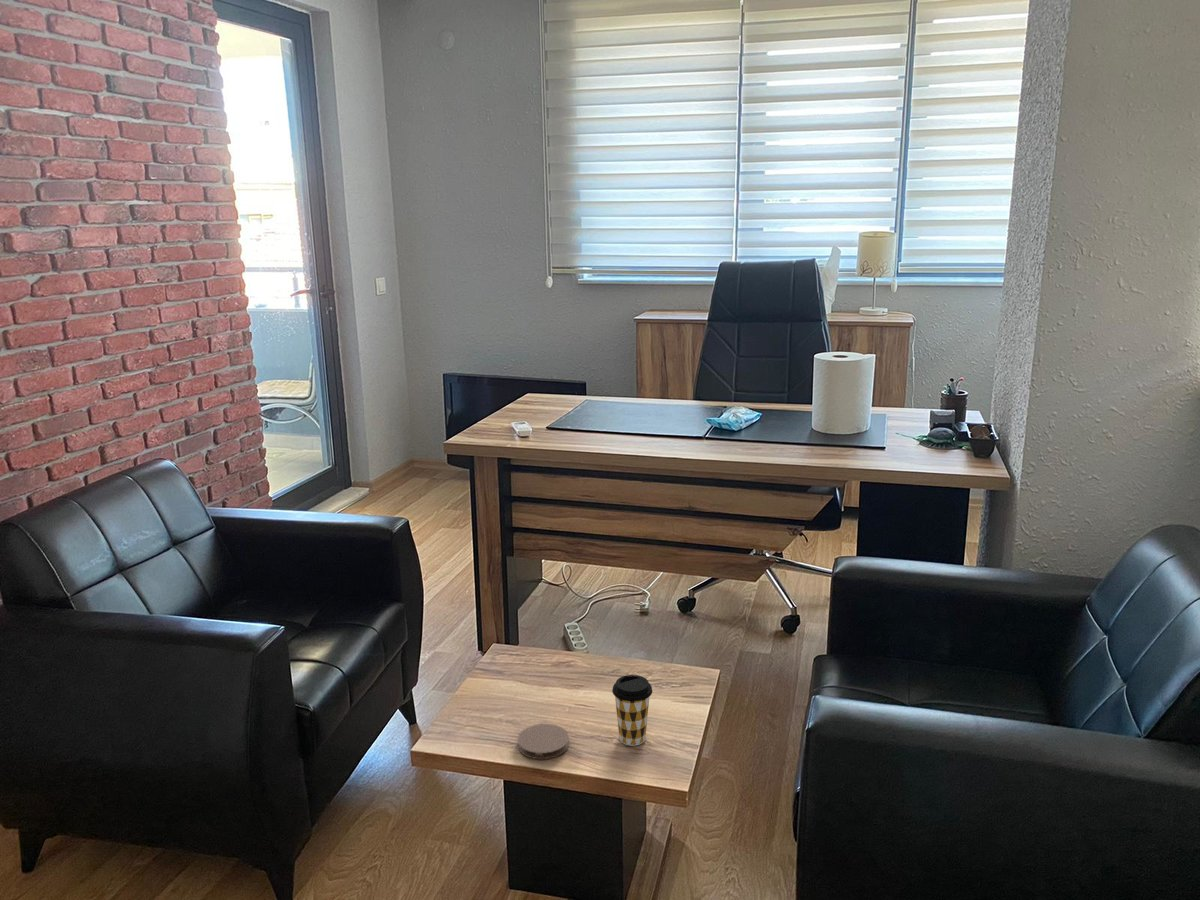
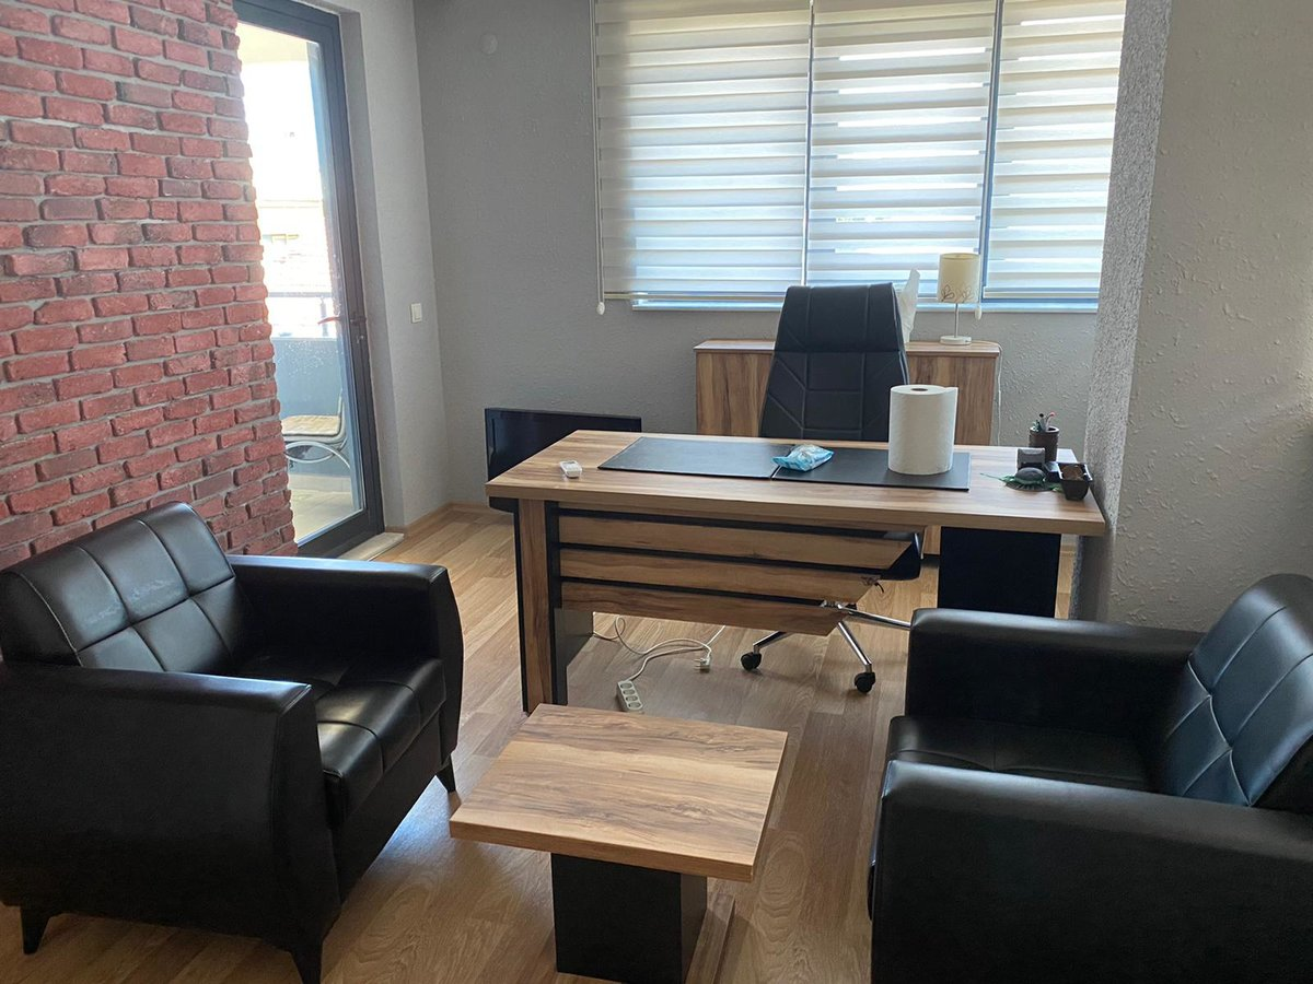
- coffee cup (632, 710)
- coaster (543, 740)
